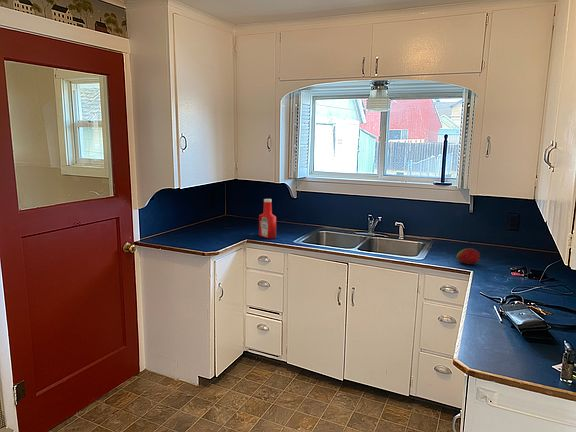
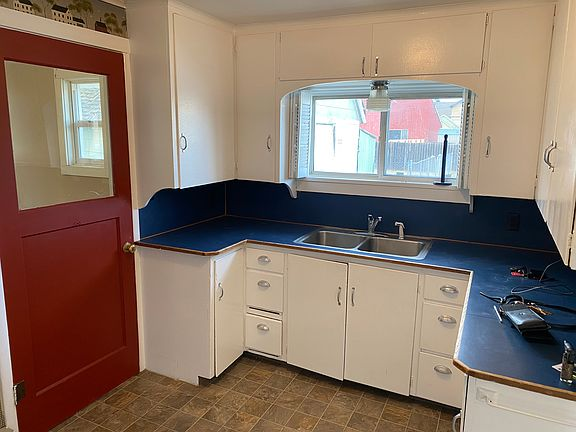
- fruit (468, 255)
- soap bottle (267, 218)
